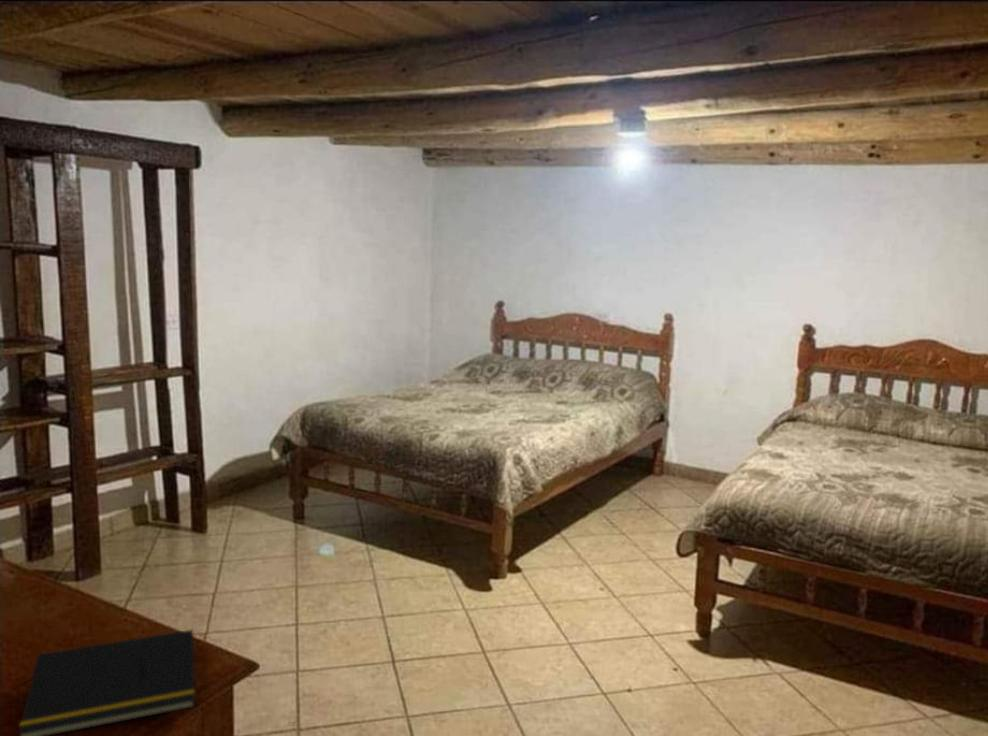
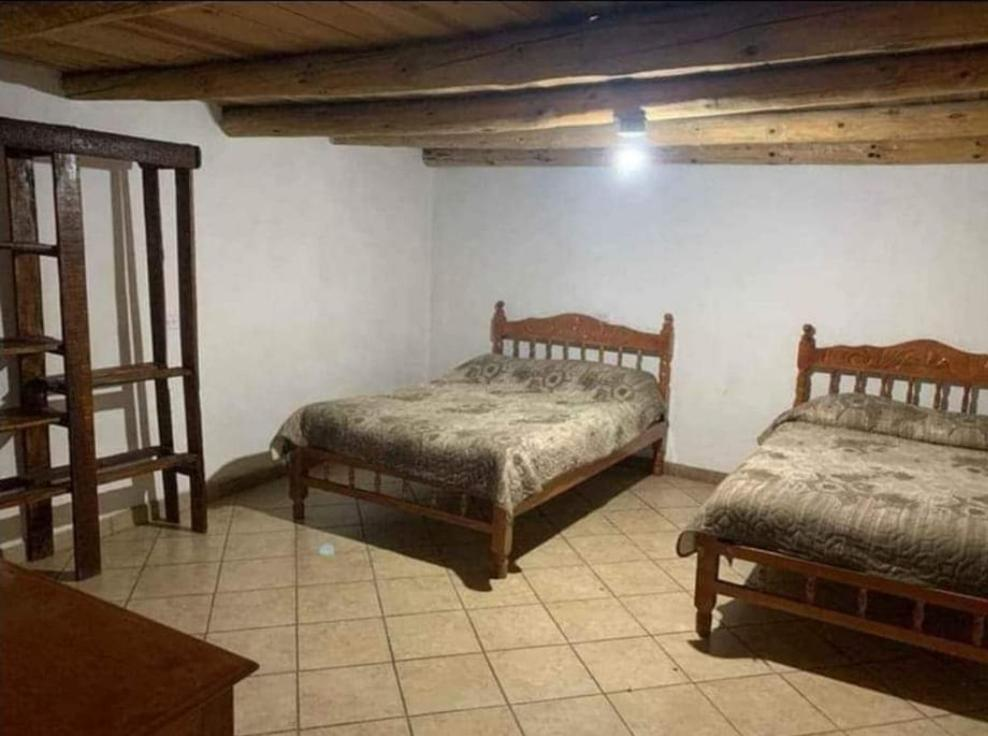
- notepad (114, 679)
